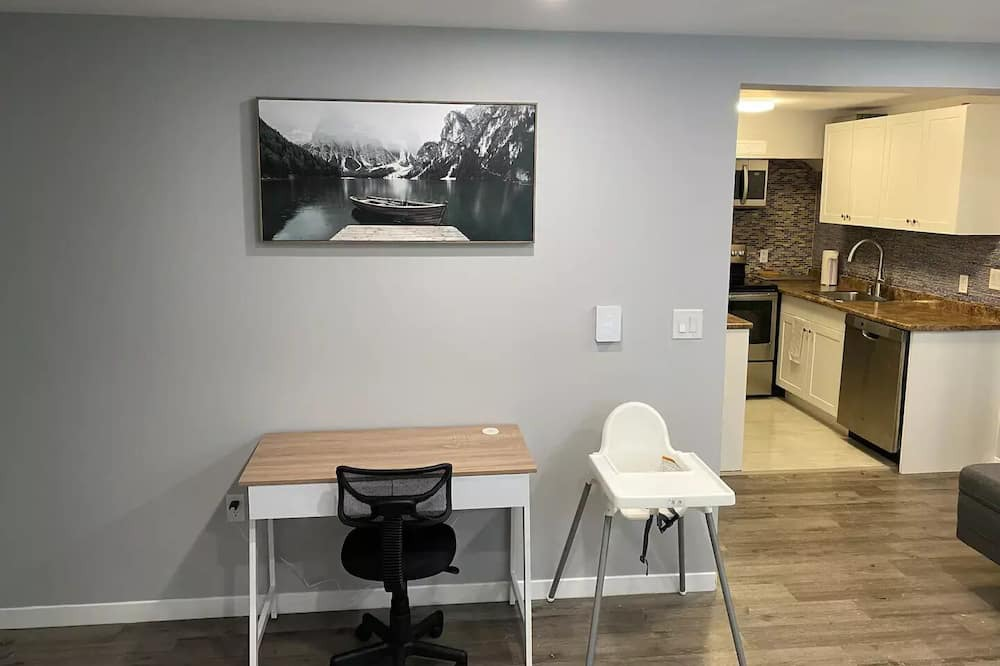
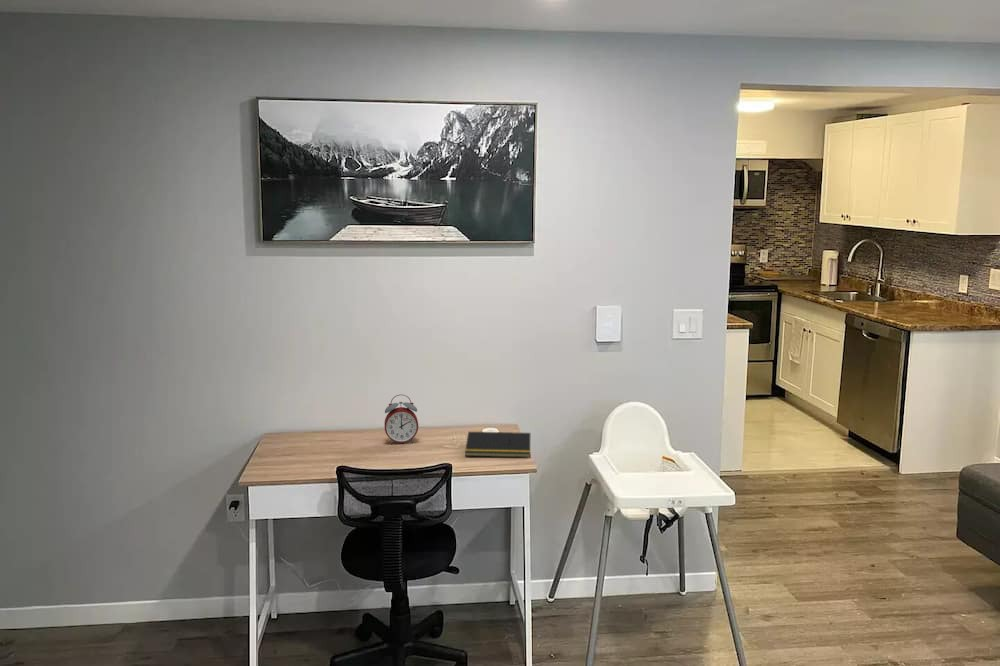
+ alarm clock (401, 418)
+ notepad (498, 444)
